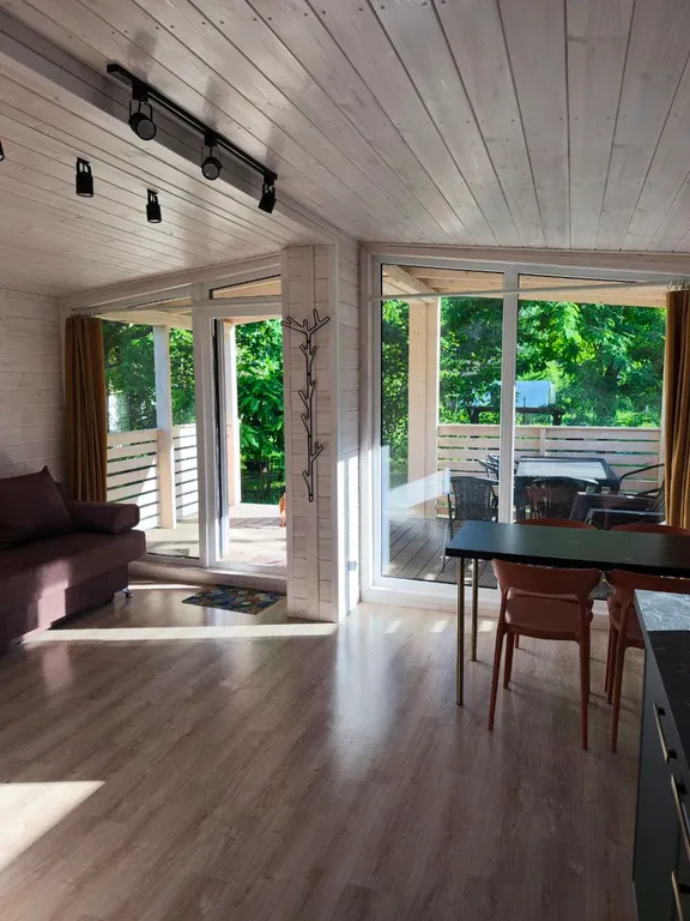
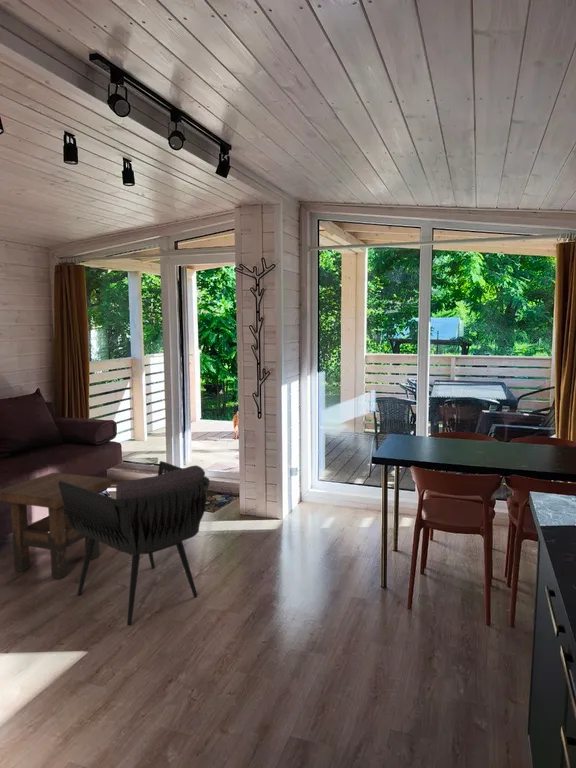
+ armchair (142, 532)
+ side table (56, 524)
